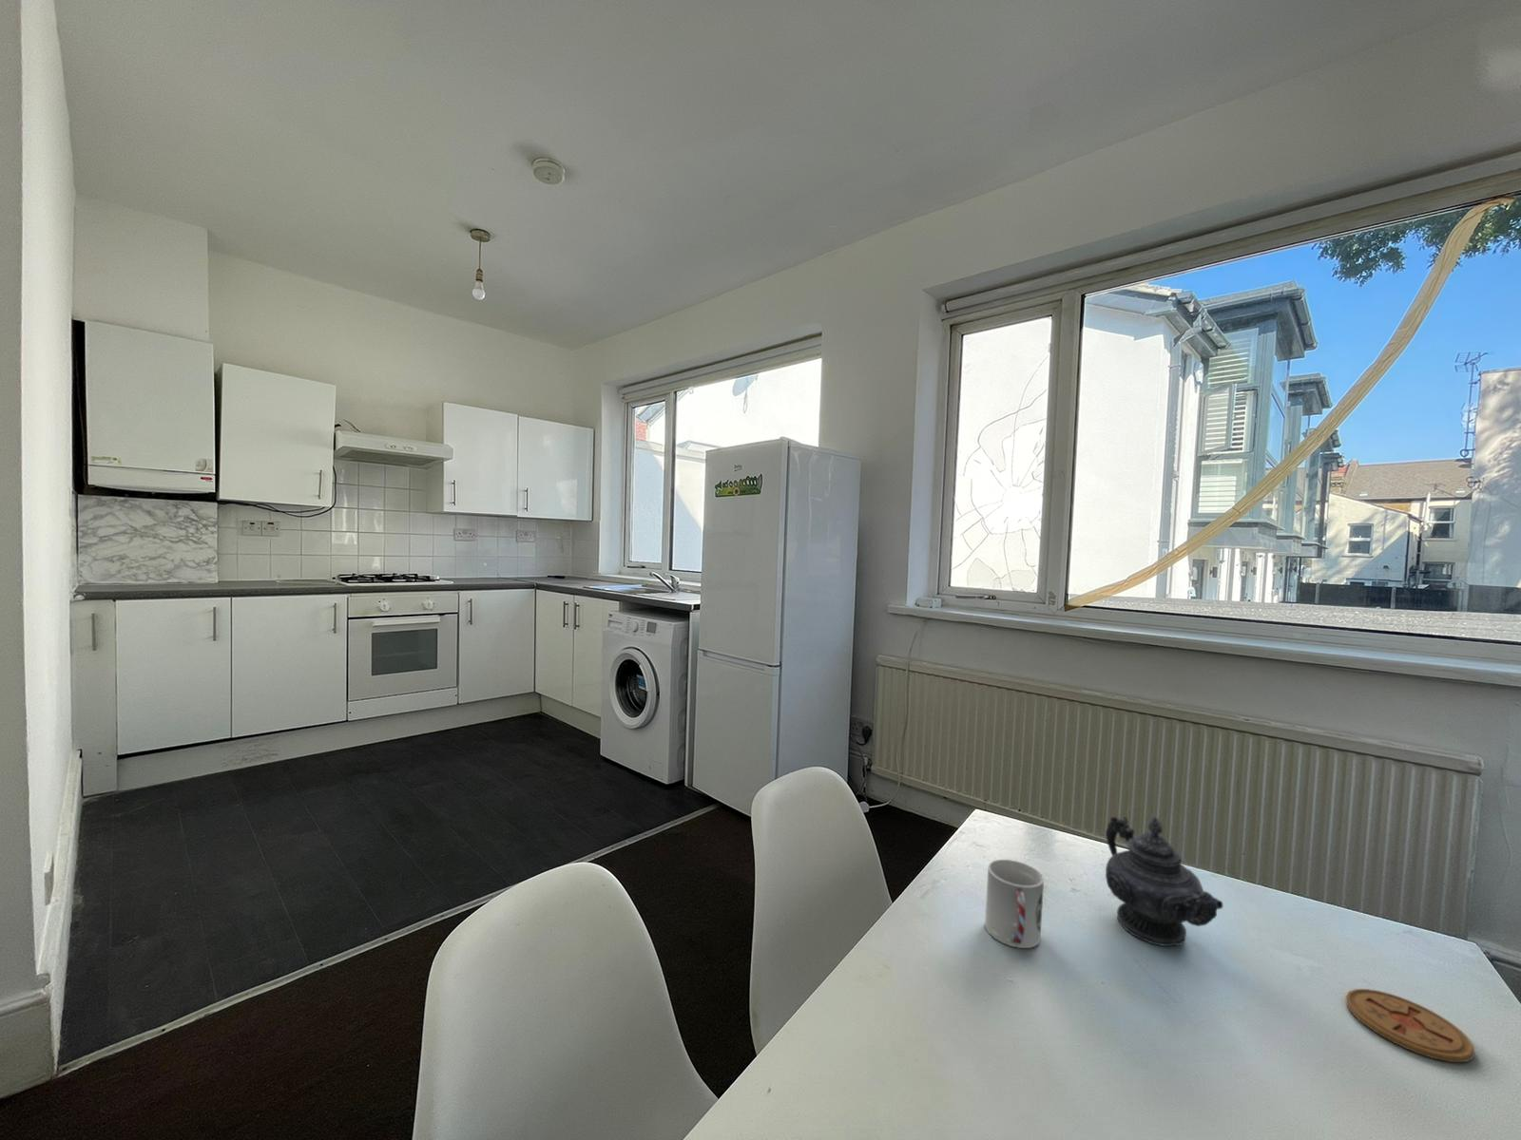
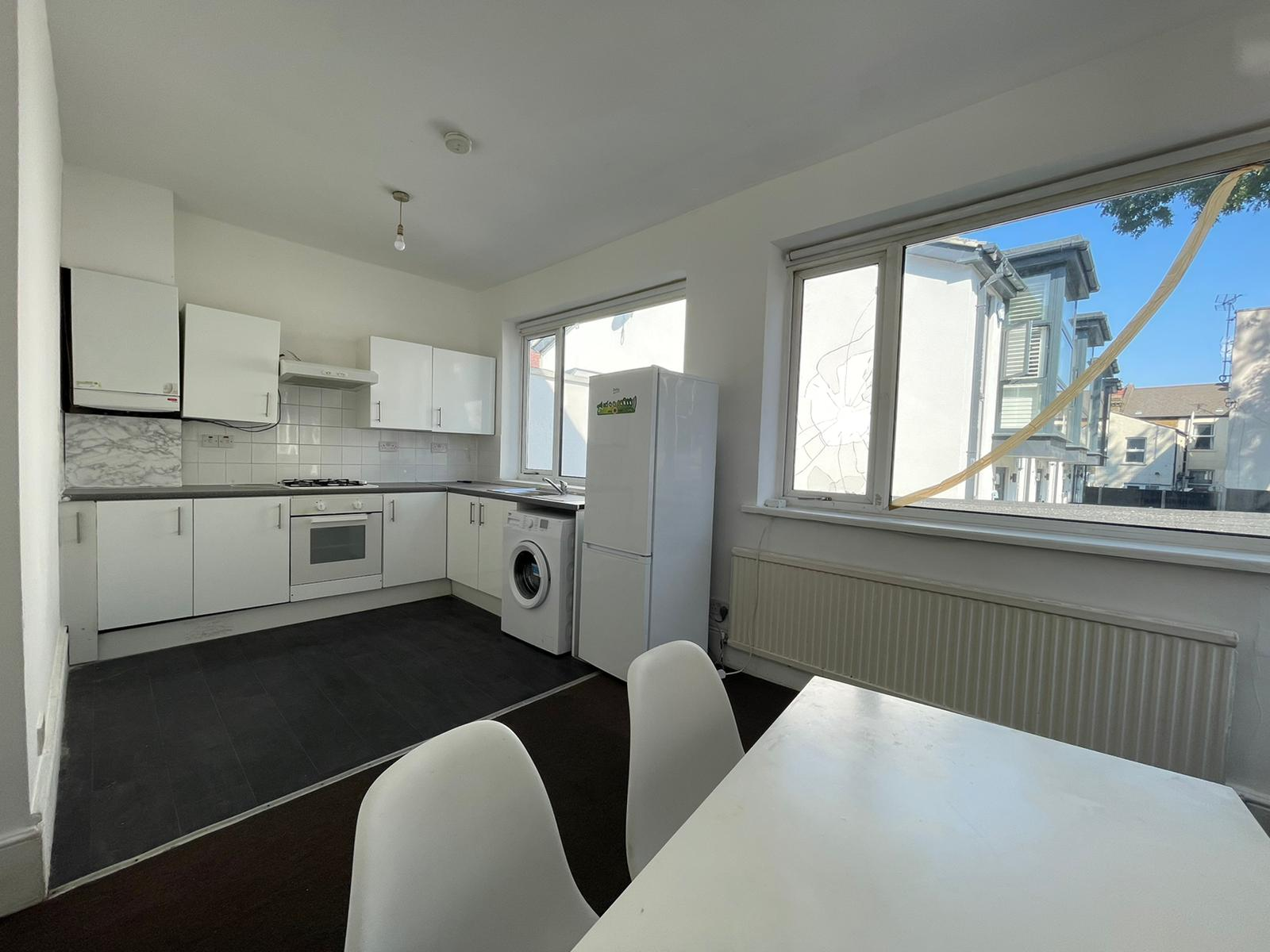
- coaster (1406, 1023)
- teapot (1158, 875)
- cup (1016, 908)
